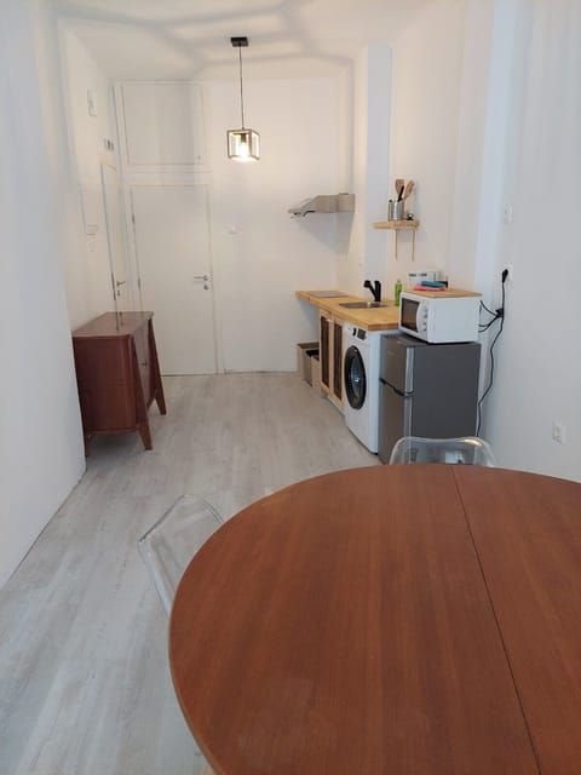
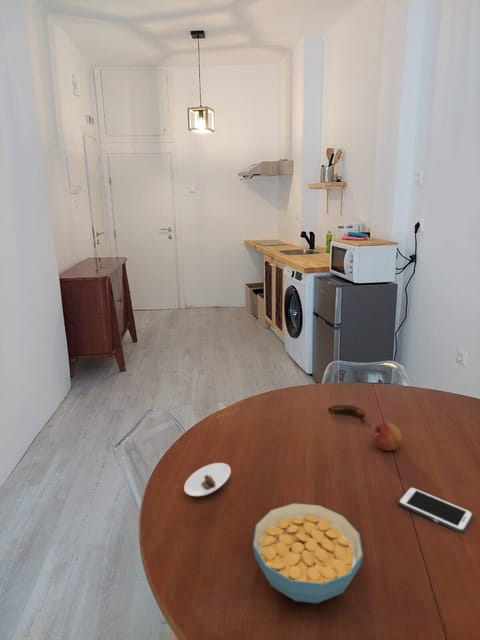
+ cereal bowl (306, 560)
+ fruit (387, 435)
+ cell phone (434, 508)
+ saucer (208, 482)
+ banana (348, 413)
